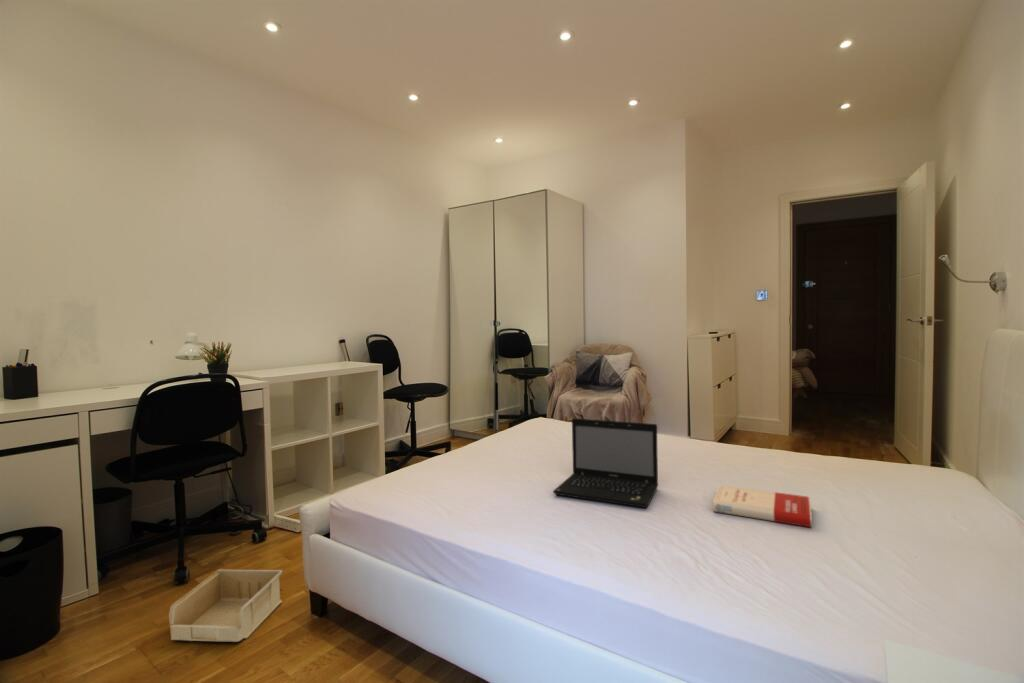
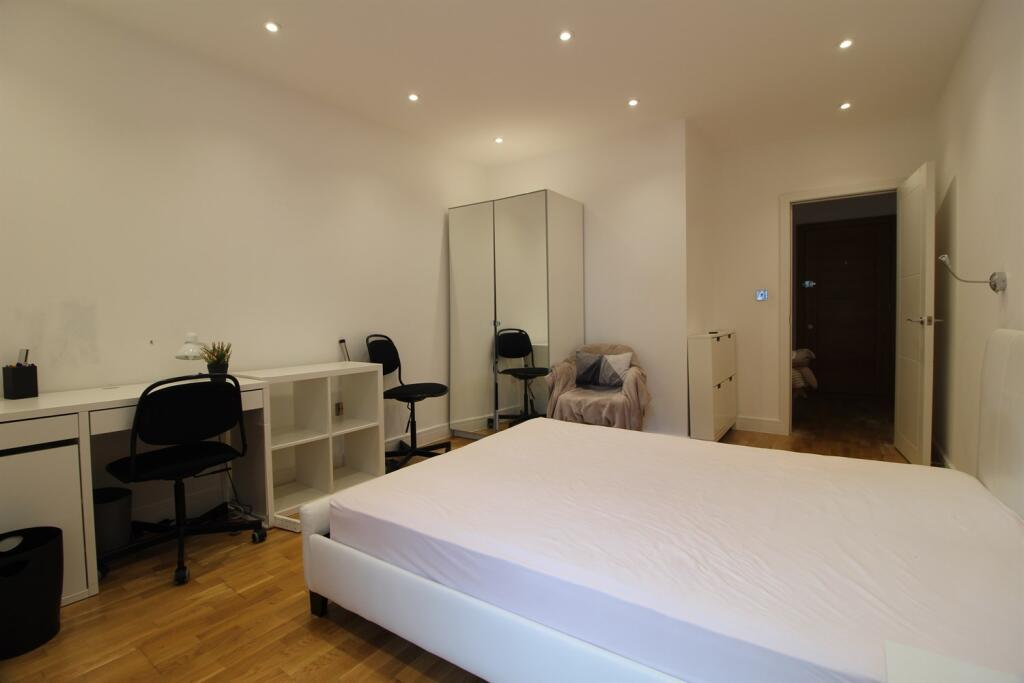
- laptop (605, 459)
- book (761, 504)
- storage bin (228, 604)
